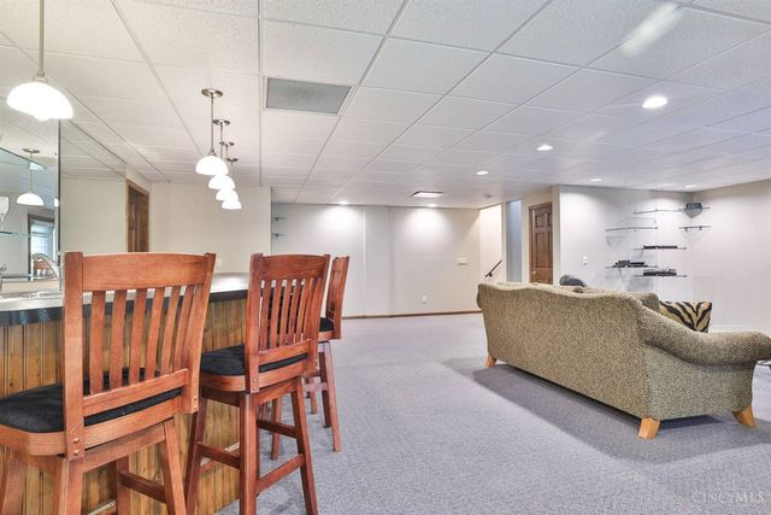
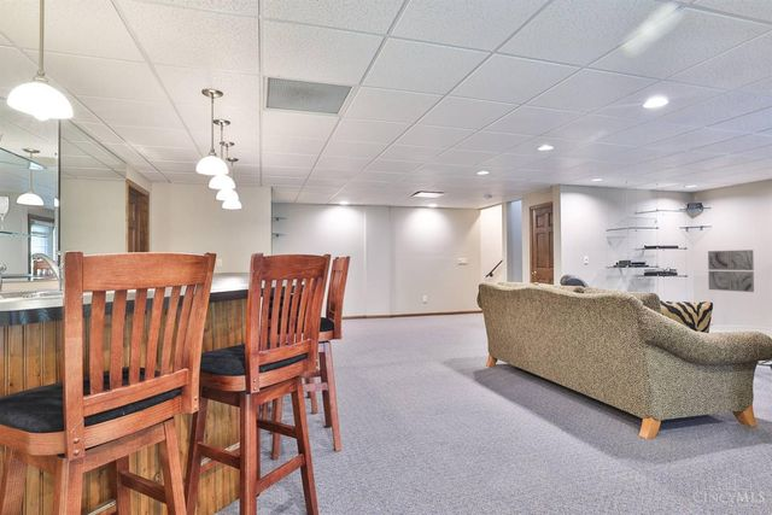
+ wall art (730, 269)
